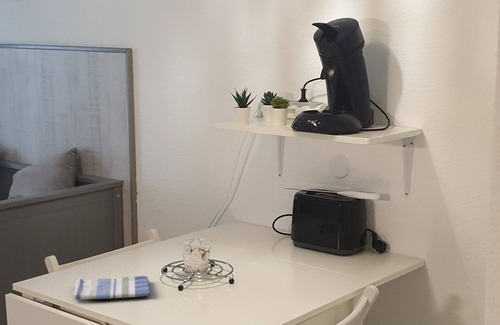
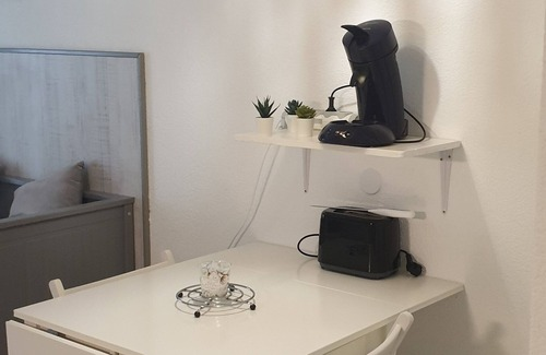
- dish towel (112, 287)
